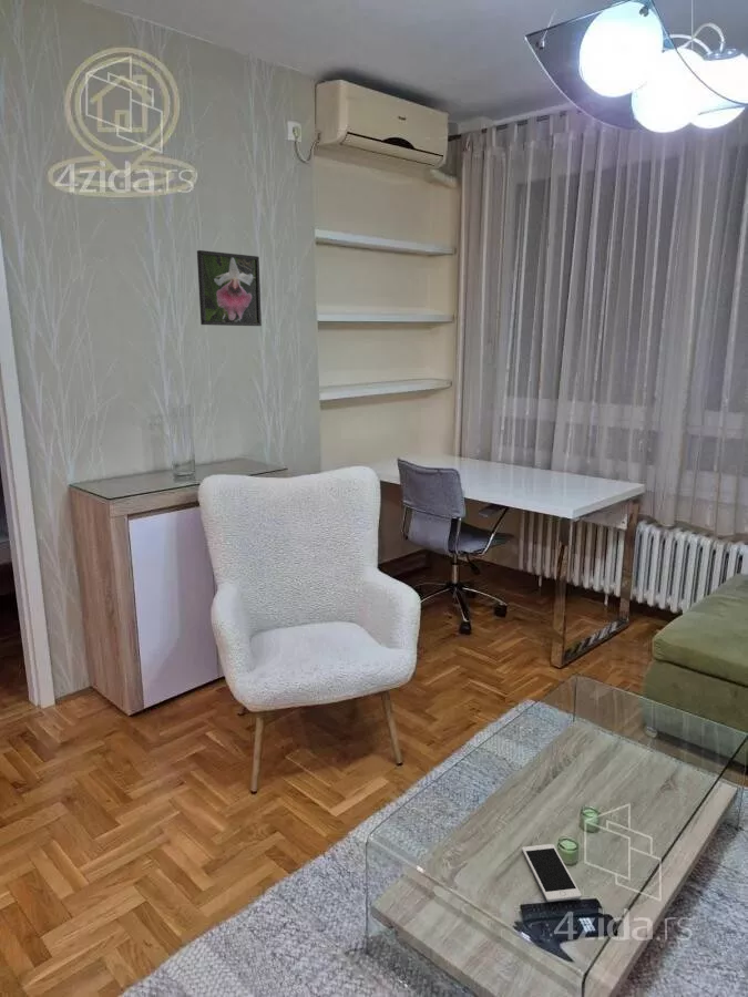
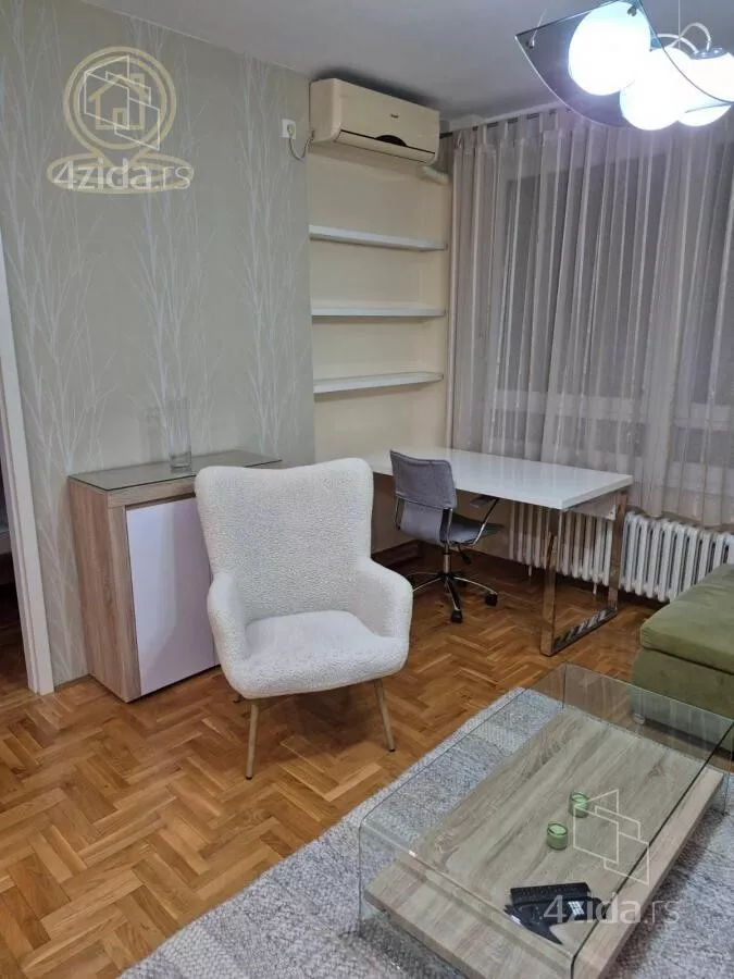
- cell phone (550, 871)
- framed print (230, 289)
